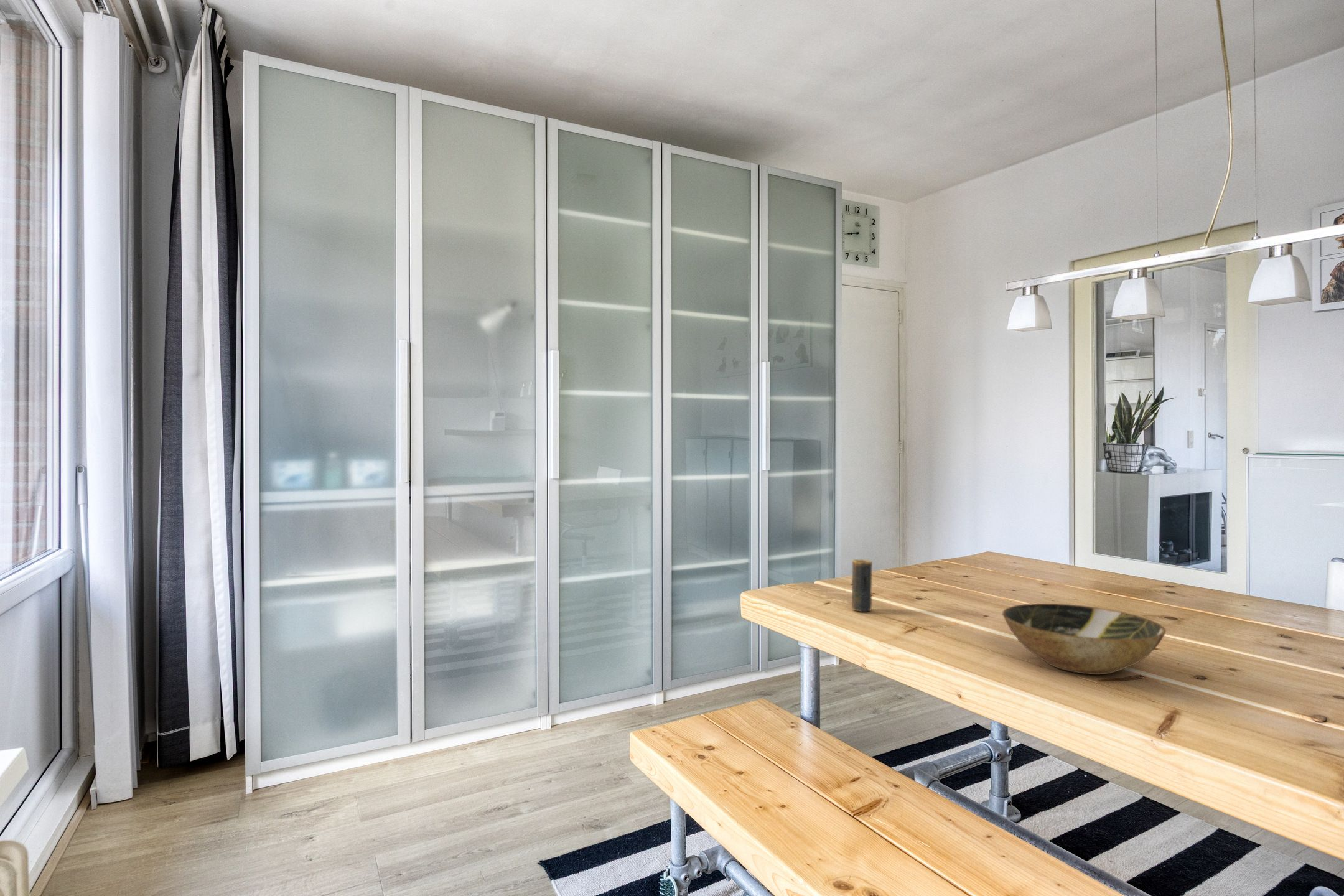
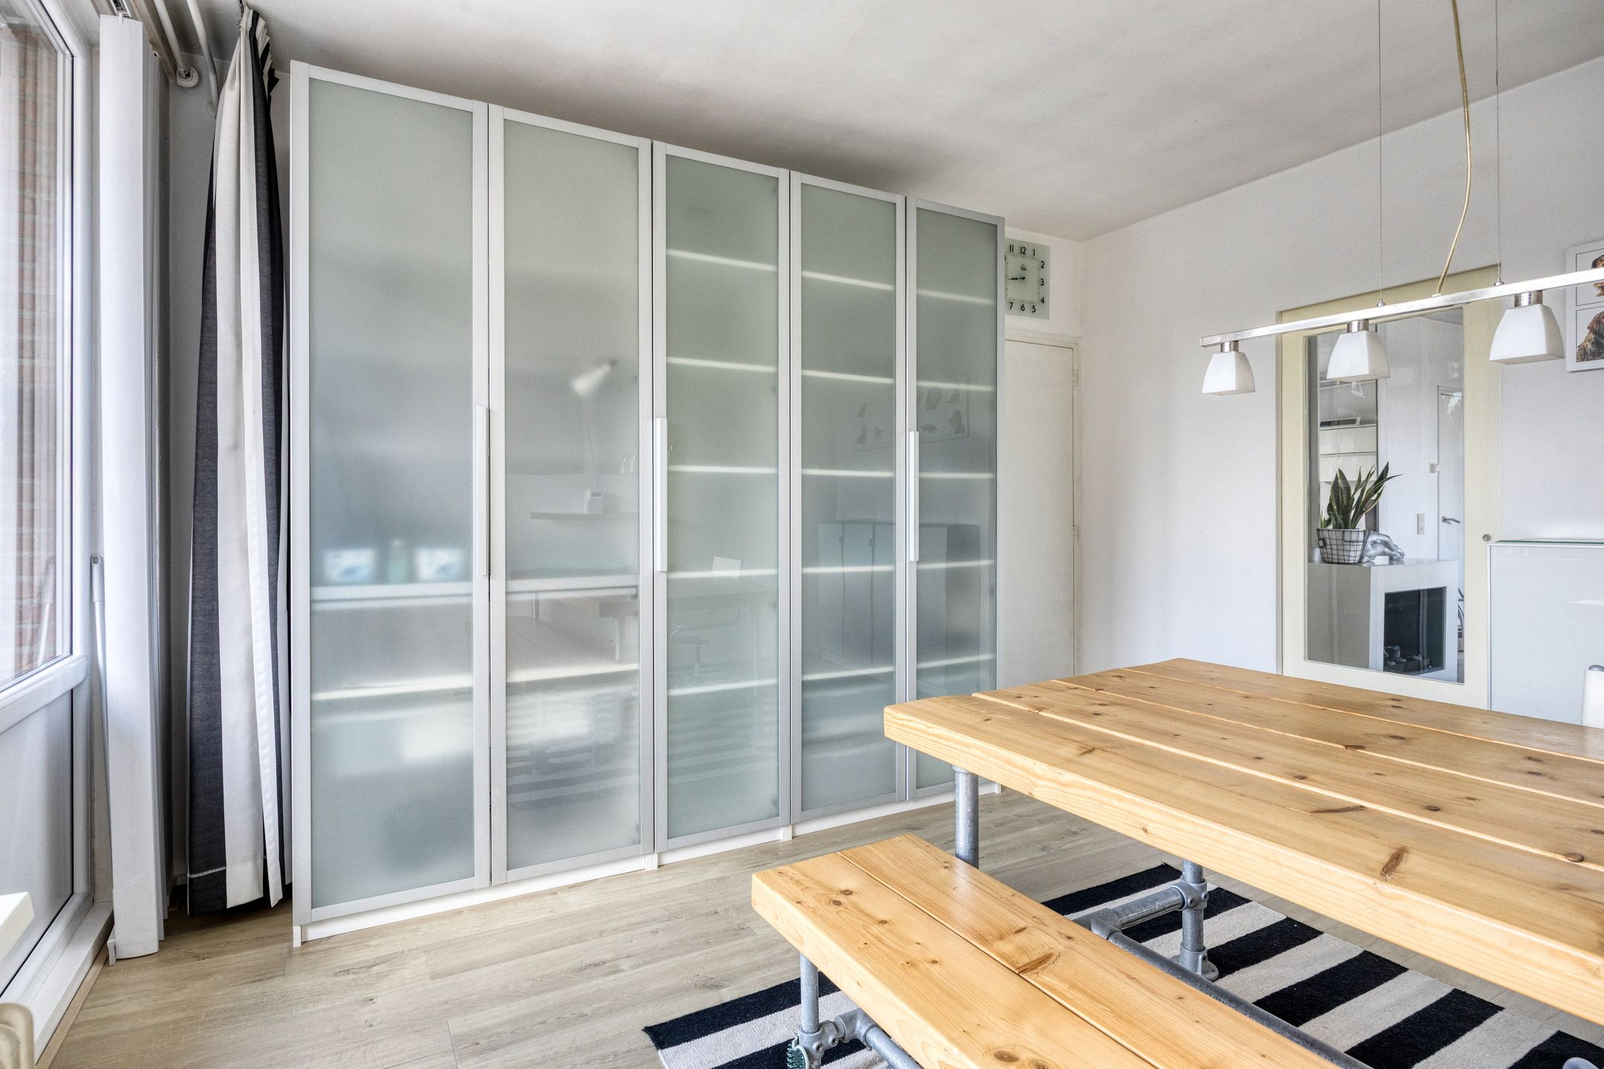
- candle (862, 585)
- bowl (1080, 642)
